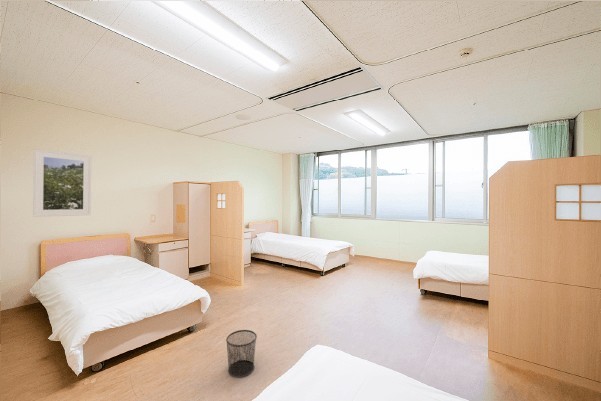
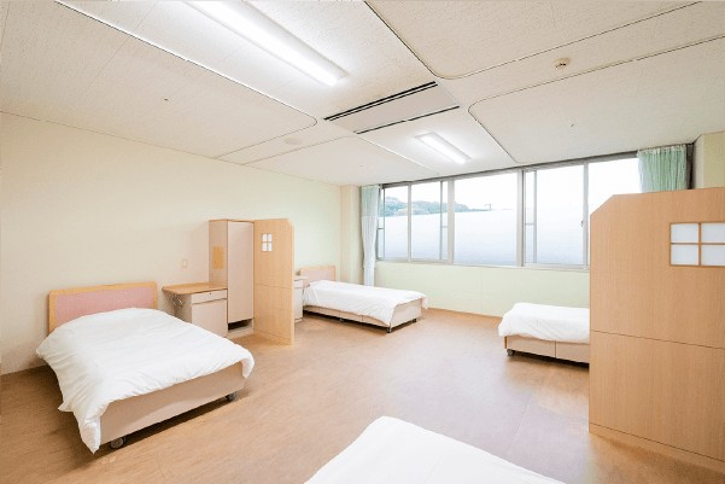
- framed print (64, 184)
- waste bin (241, 353)
